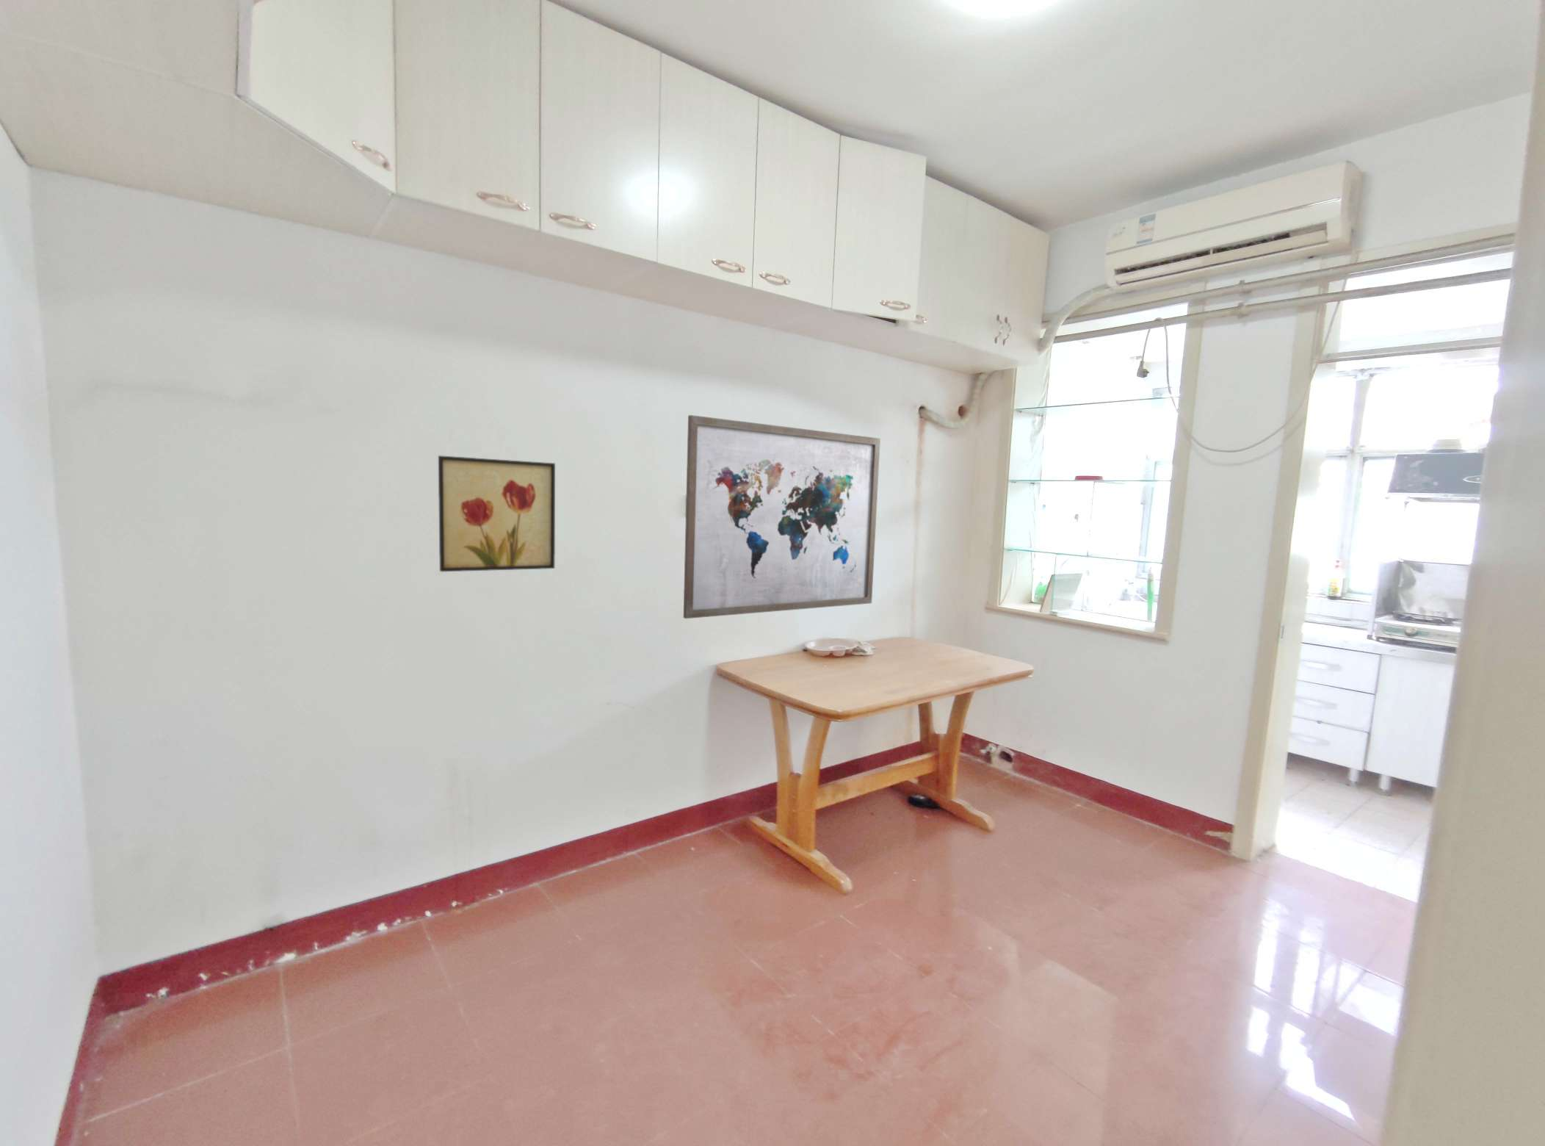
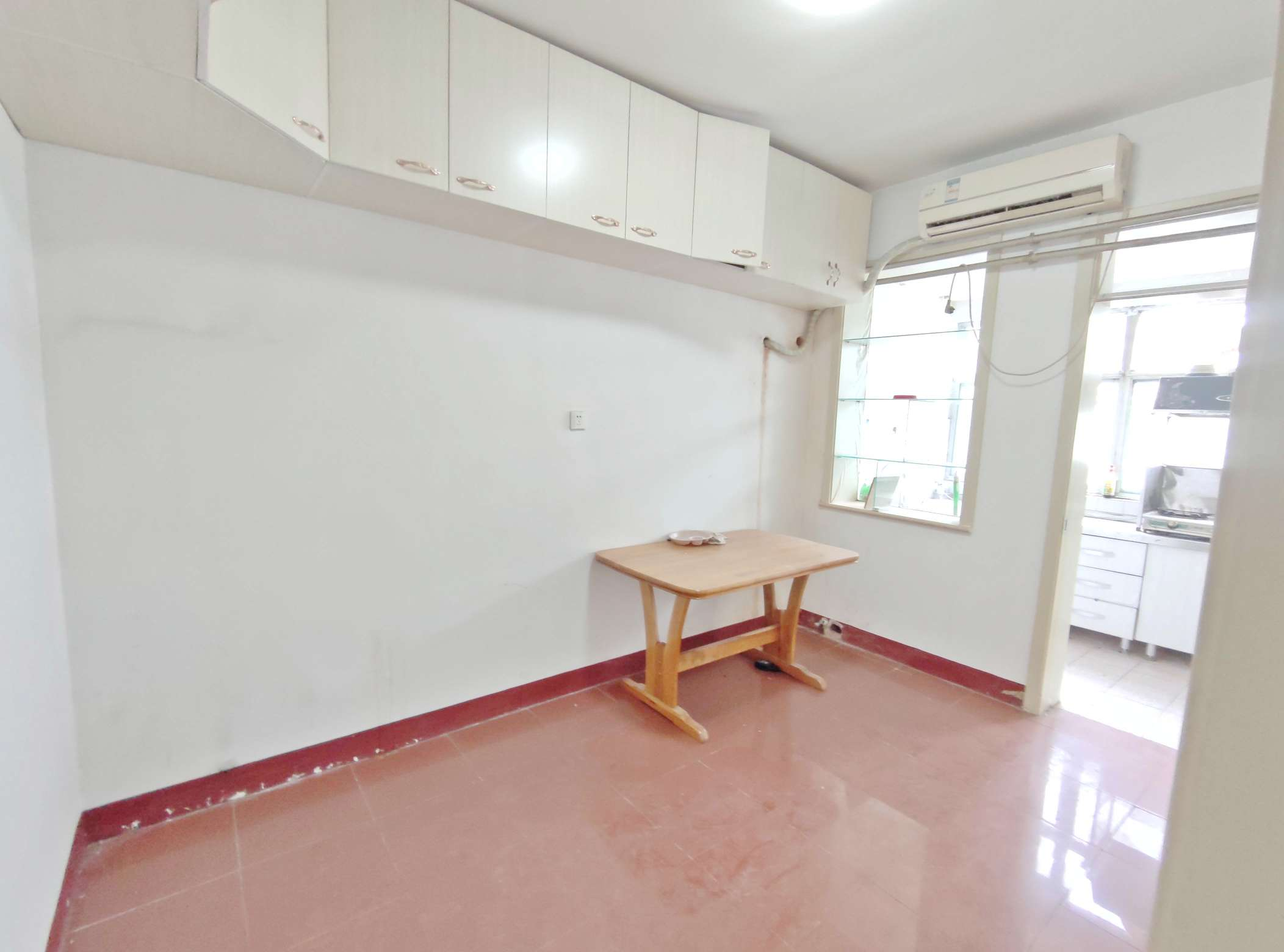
- wall art (498, 515)
- wall art (791, 520)
